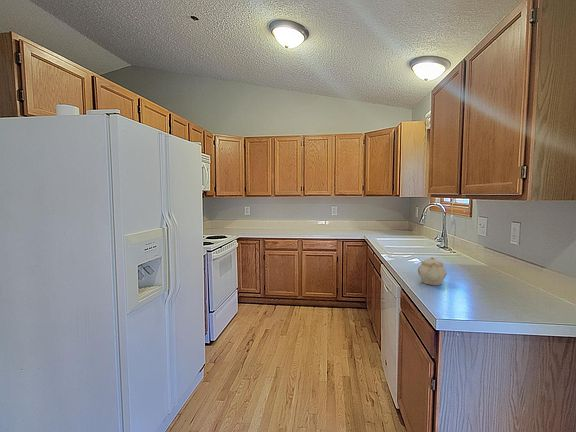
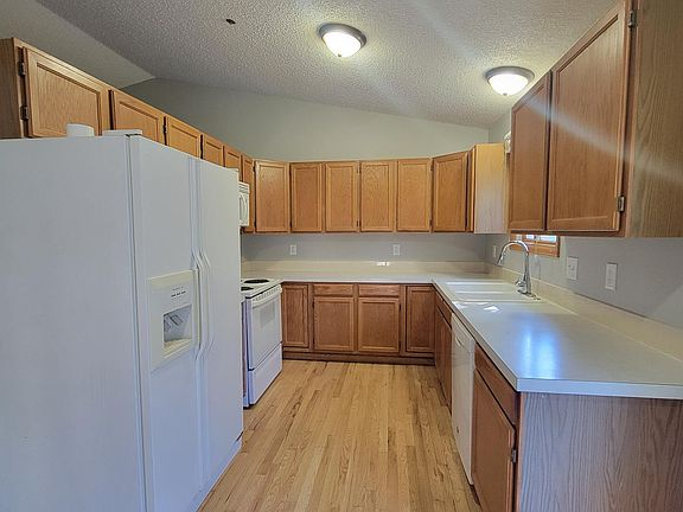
- teapot (431, 269)
